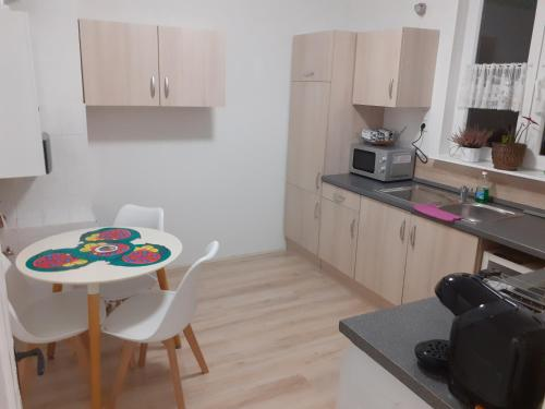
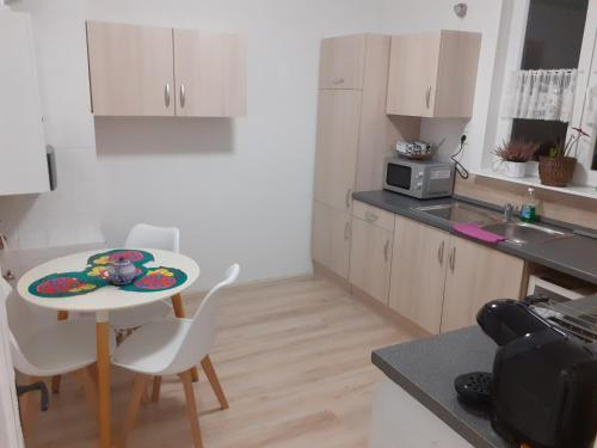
+ teapot (121, 269)
